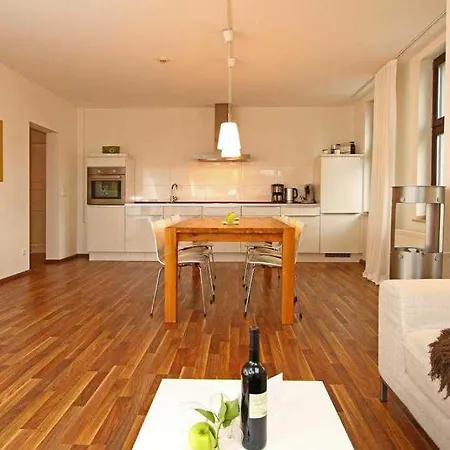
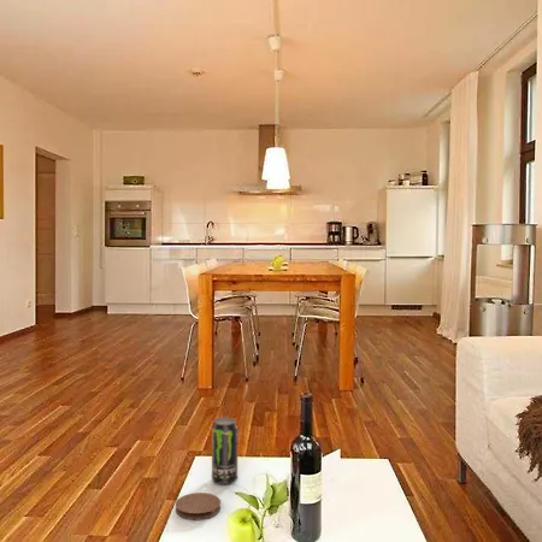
+ coaster (198, 505)
+ beverage can (224, 450)
